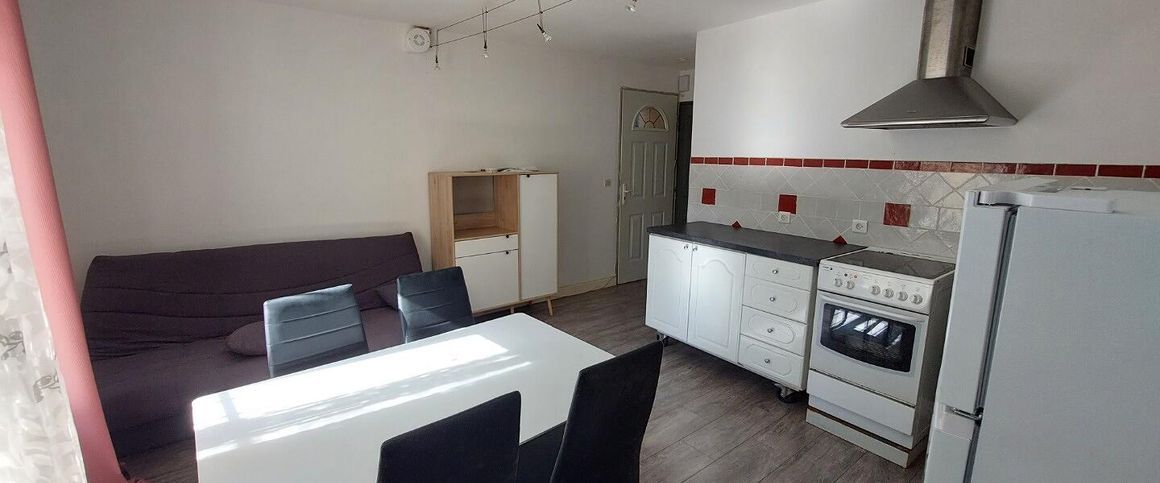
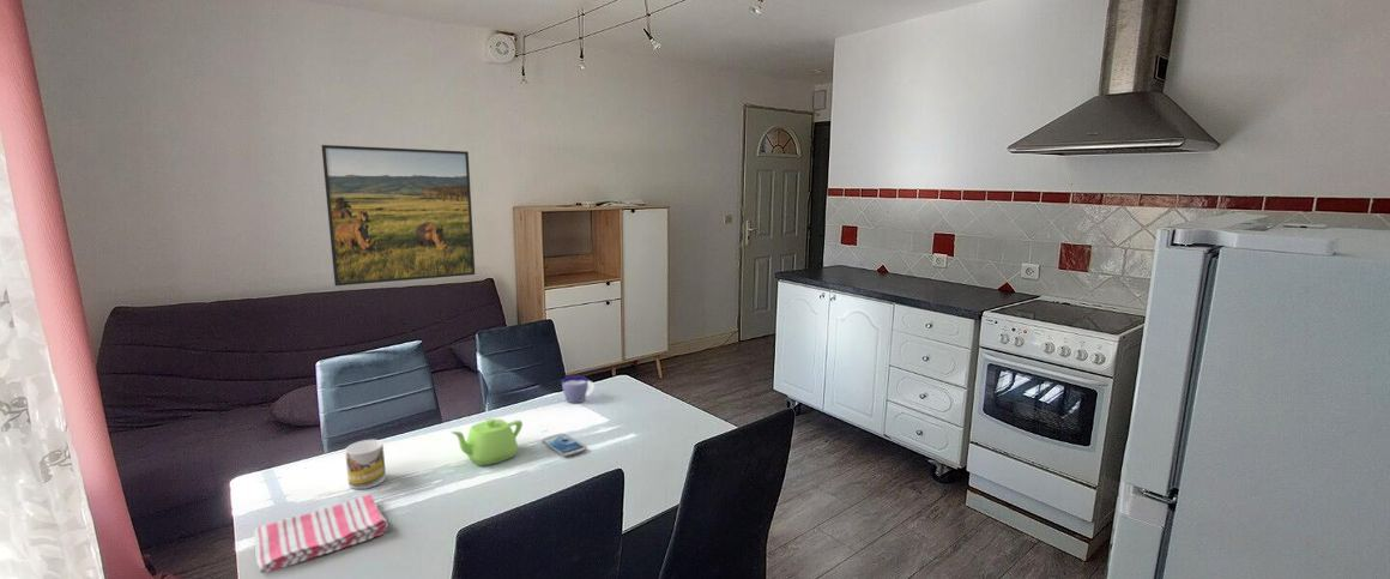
+ teapot (488, 439)
+ dish towel (320, 527)
+ smartphone (563, 445)
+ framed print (404, 215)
+ cup (579, 390)
+ mug (363, 462)
